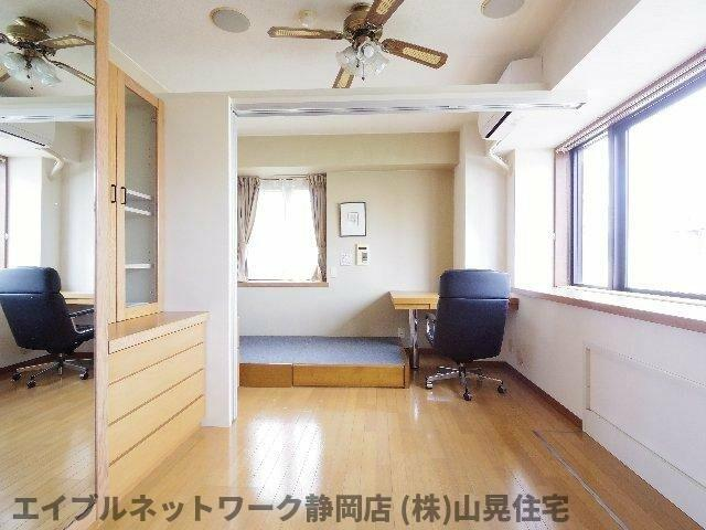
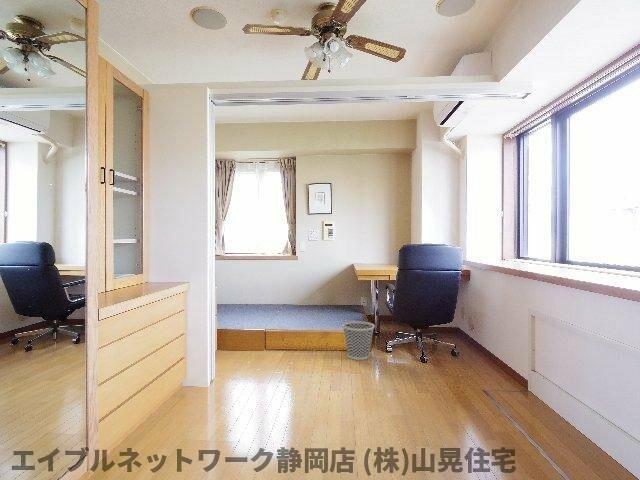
+ wastebasket (358, 340)
